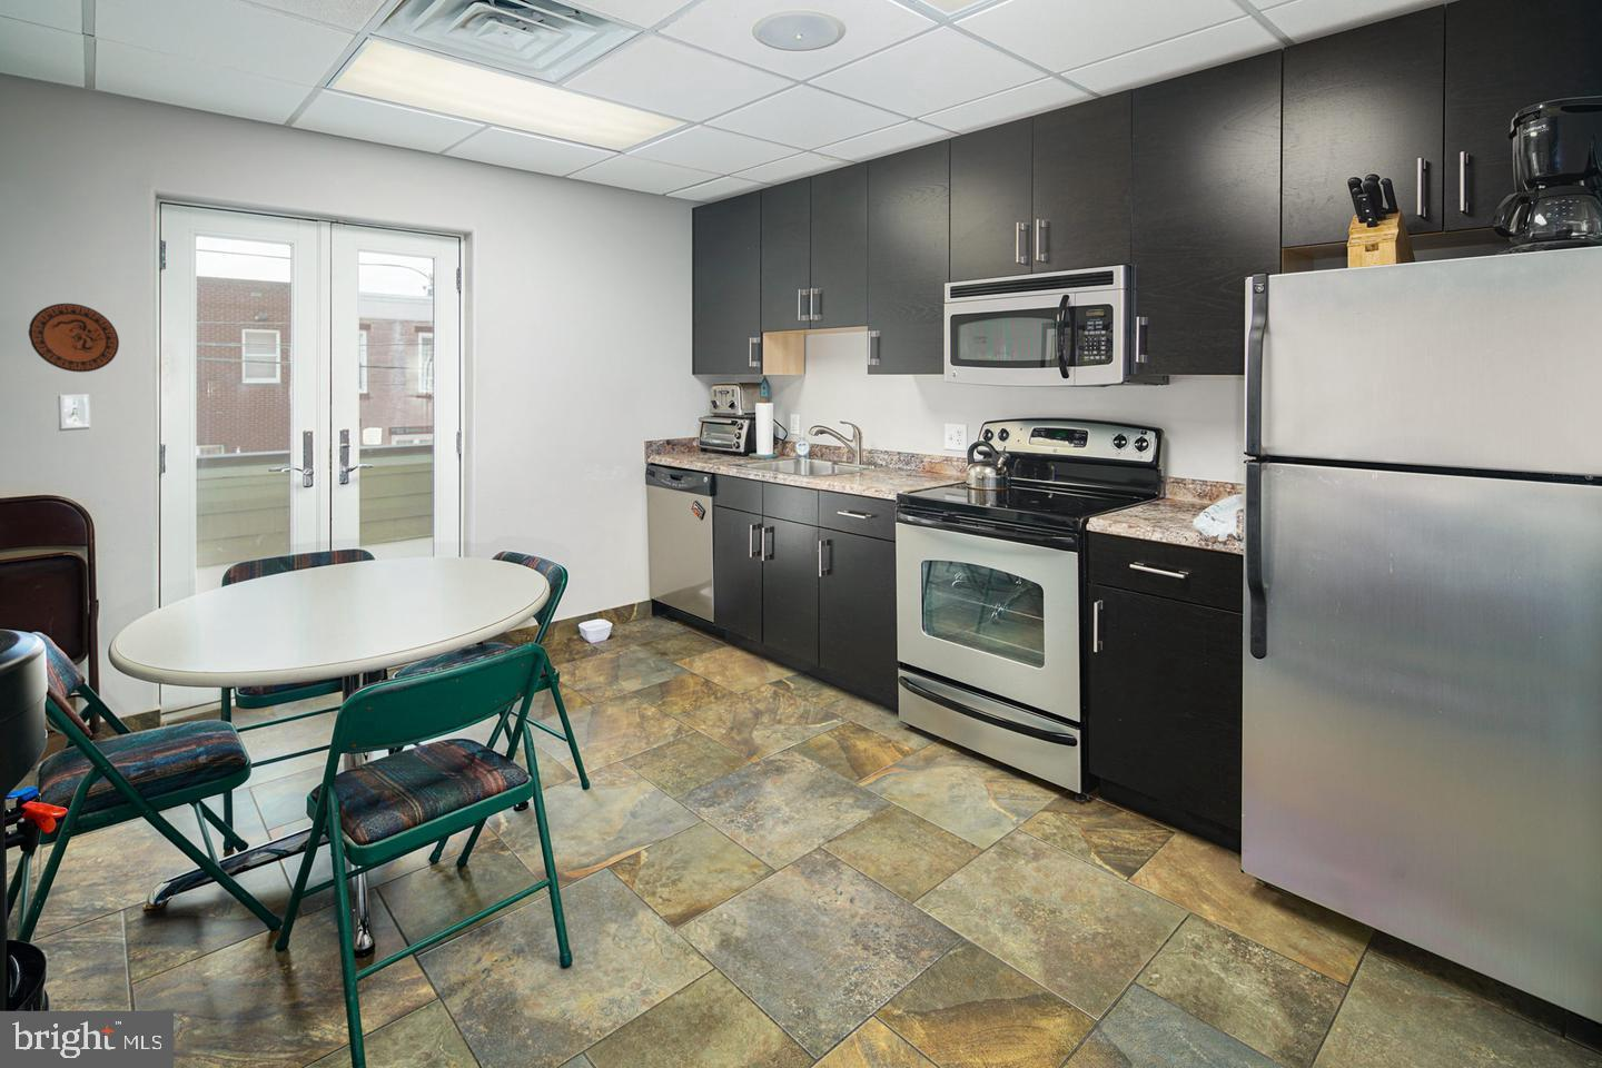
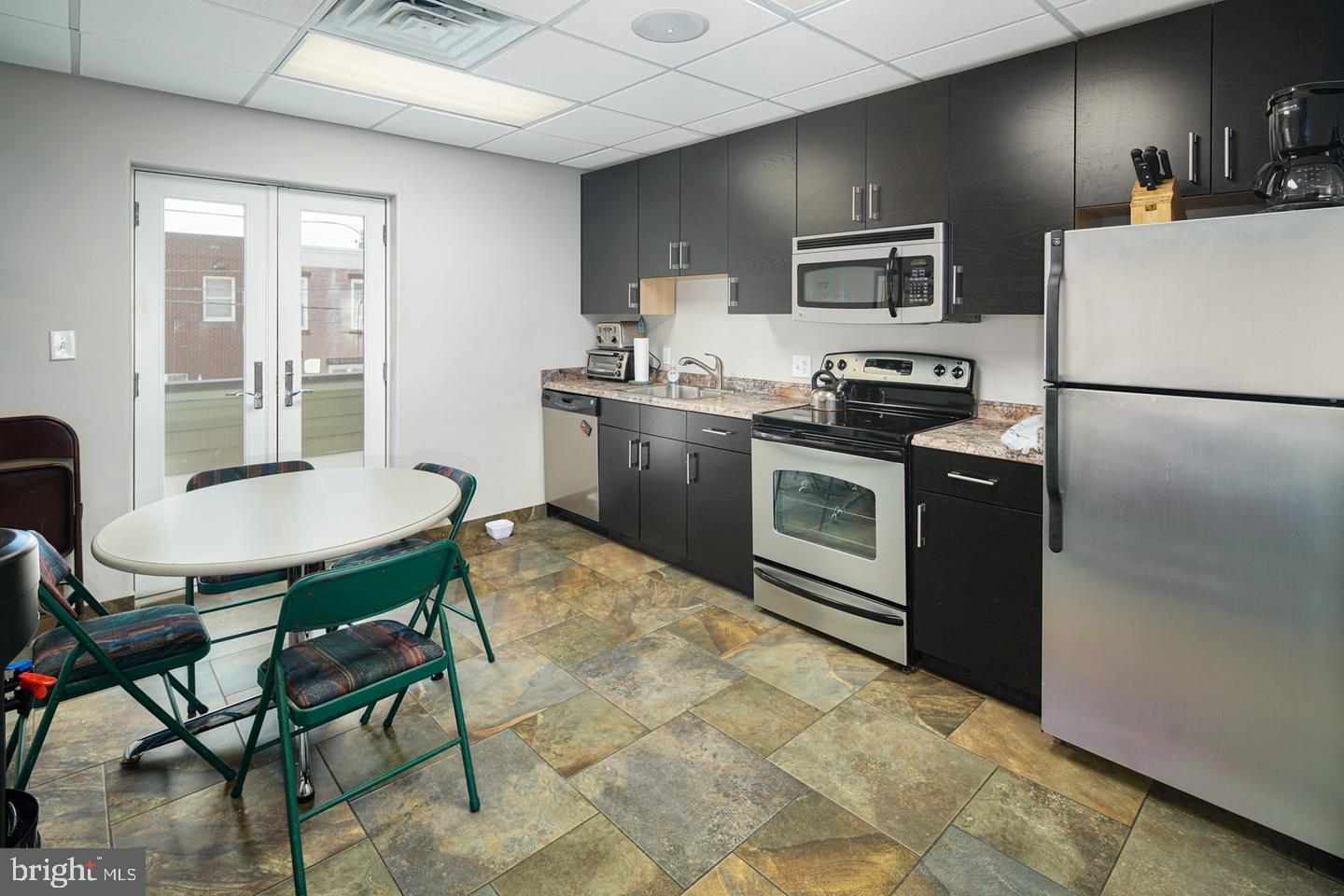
- decorative plate (75, 337)
